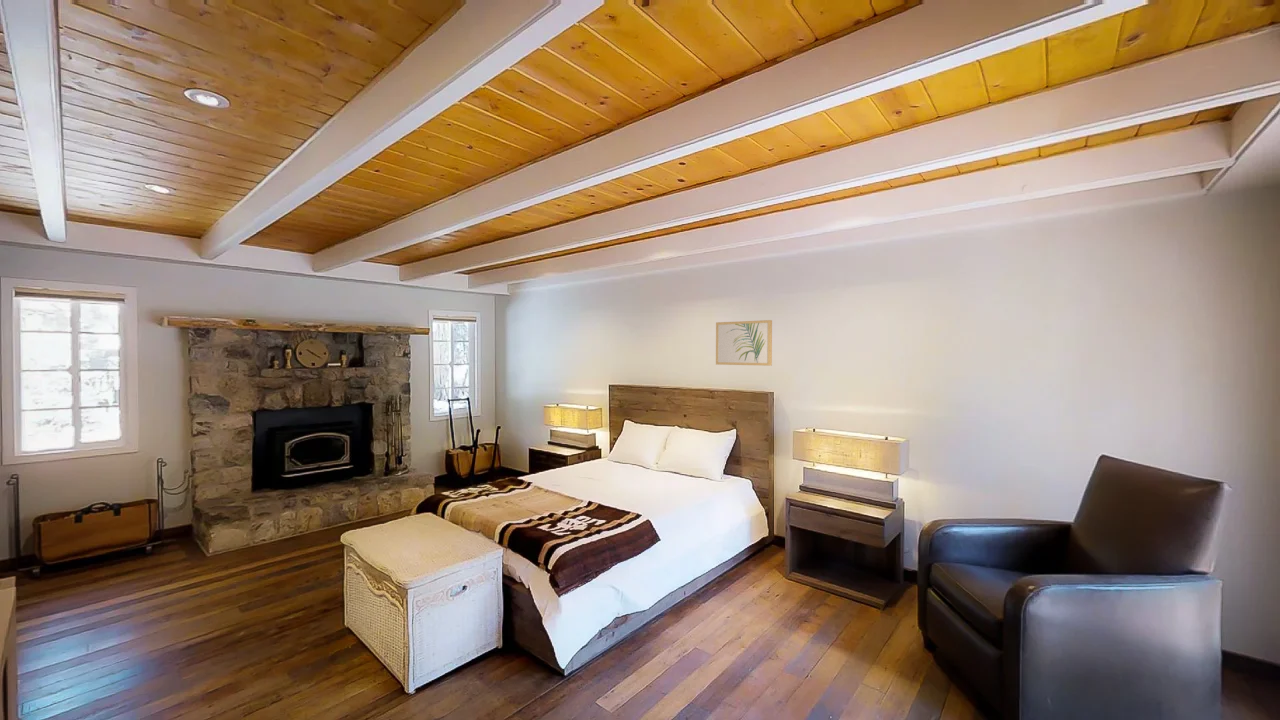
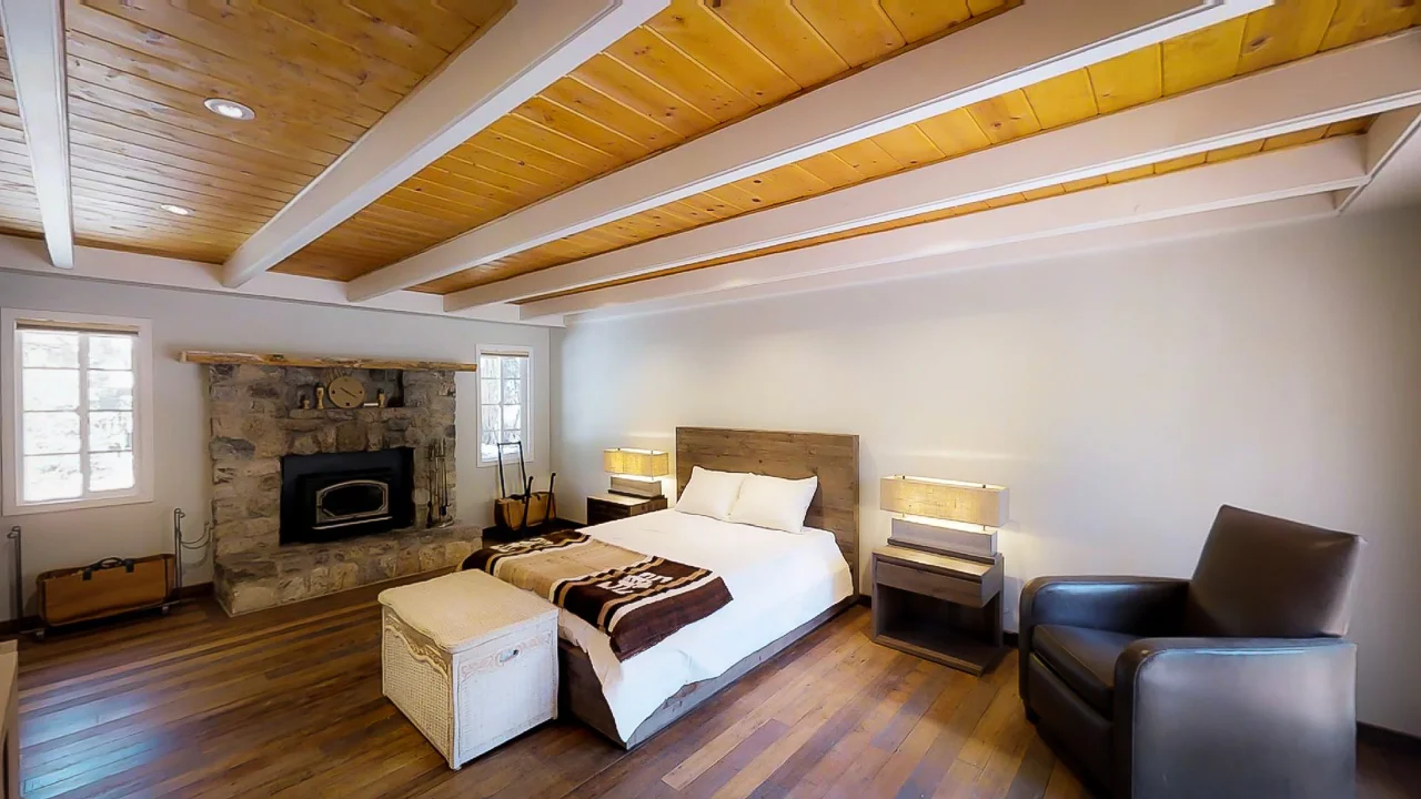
- wall art (742, 343)
